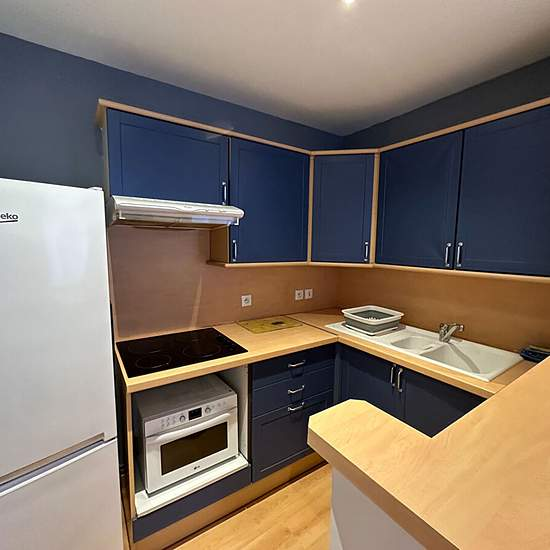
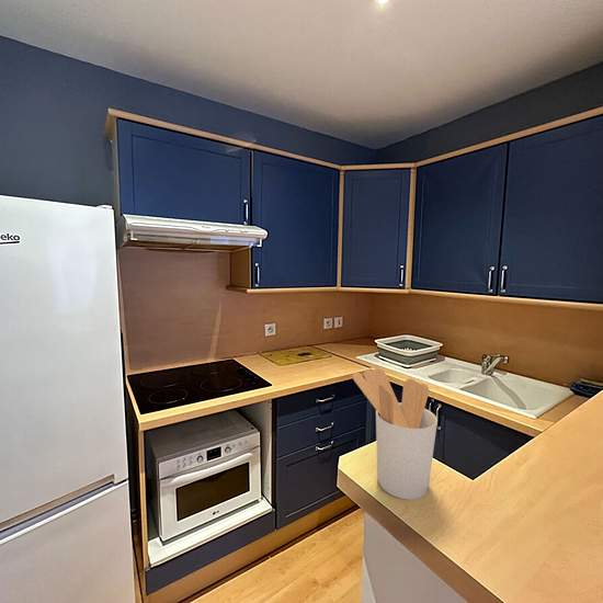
+ utensil holder (391, 425)
